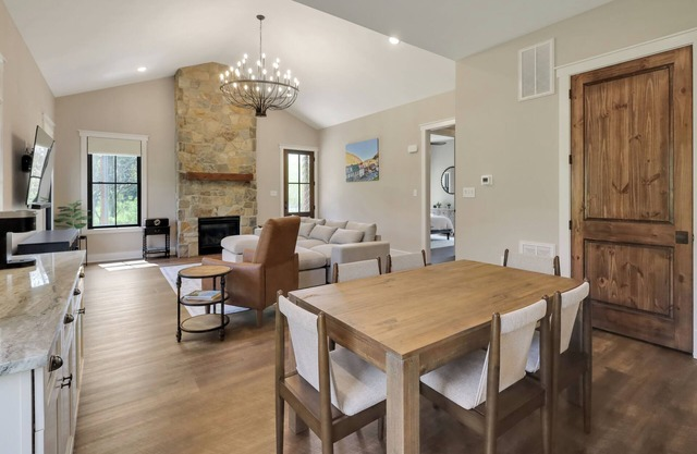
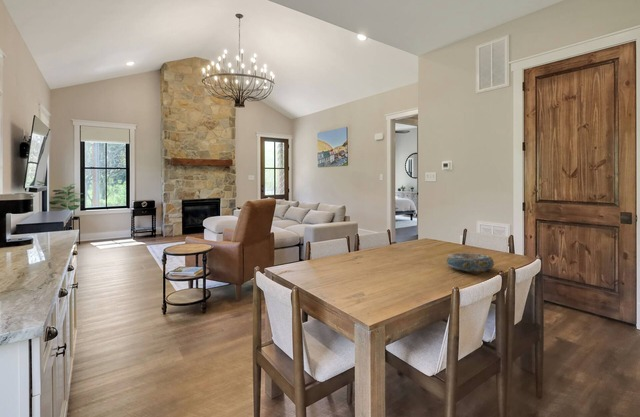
+ decorative bowl (469, 261)
